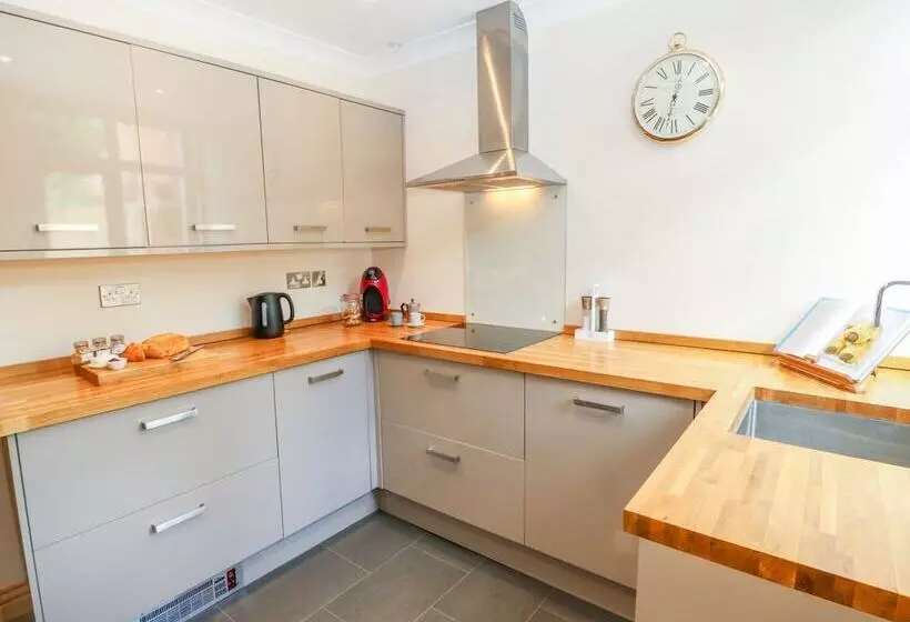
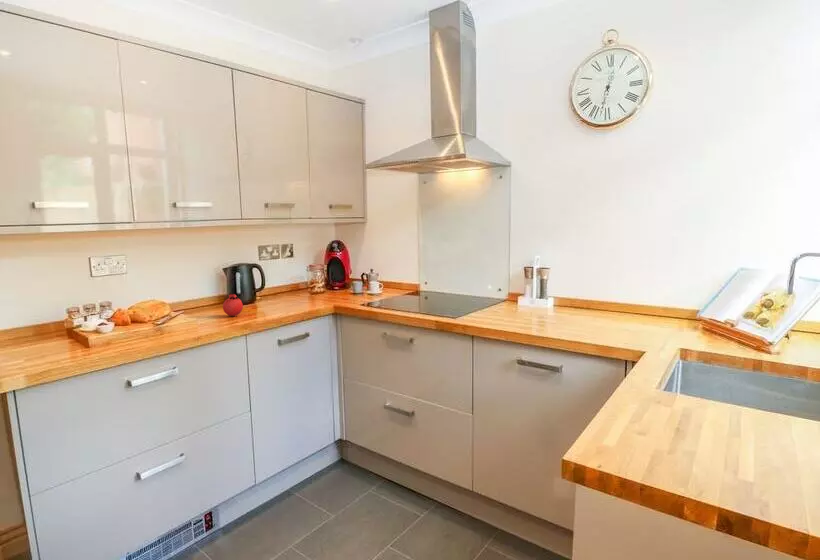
+ fruit (232, 304)
